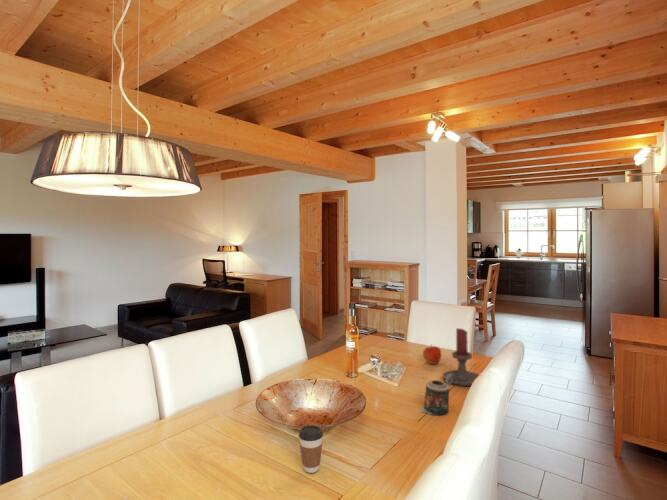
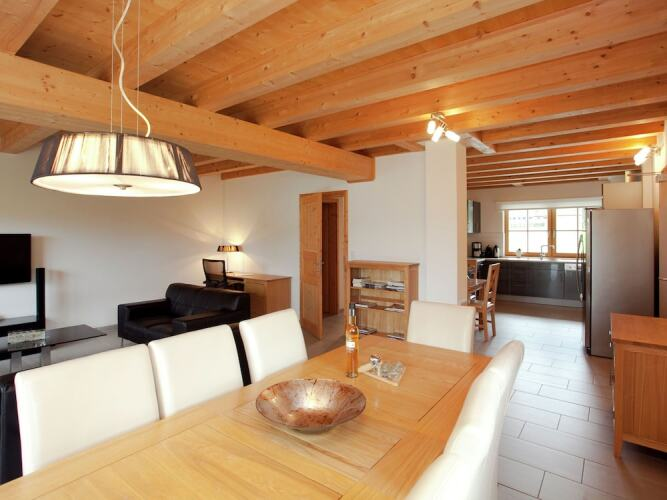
- candle (433, 396)
- coffee cup (311, 448)
- candle holder (459, 355)
- apple (432, 354)
